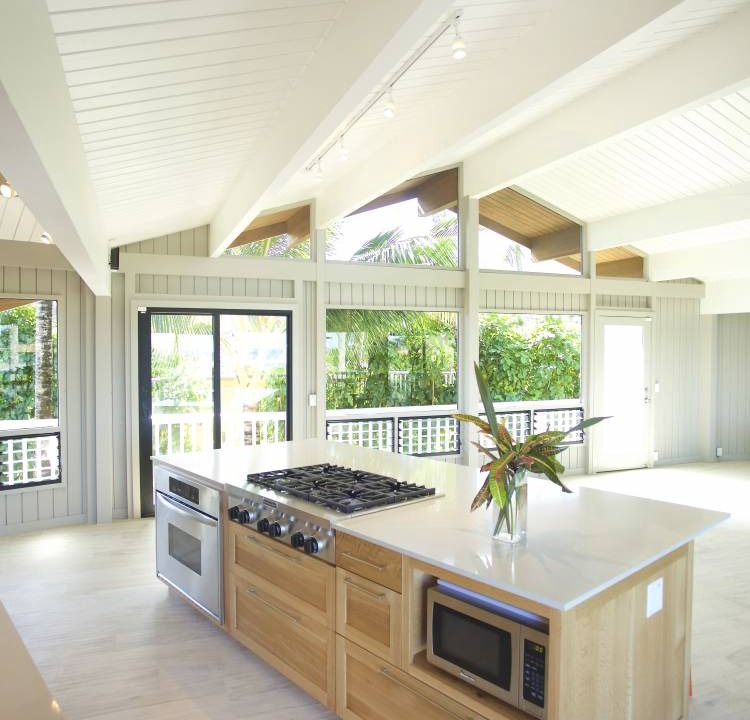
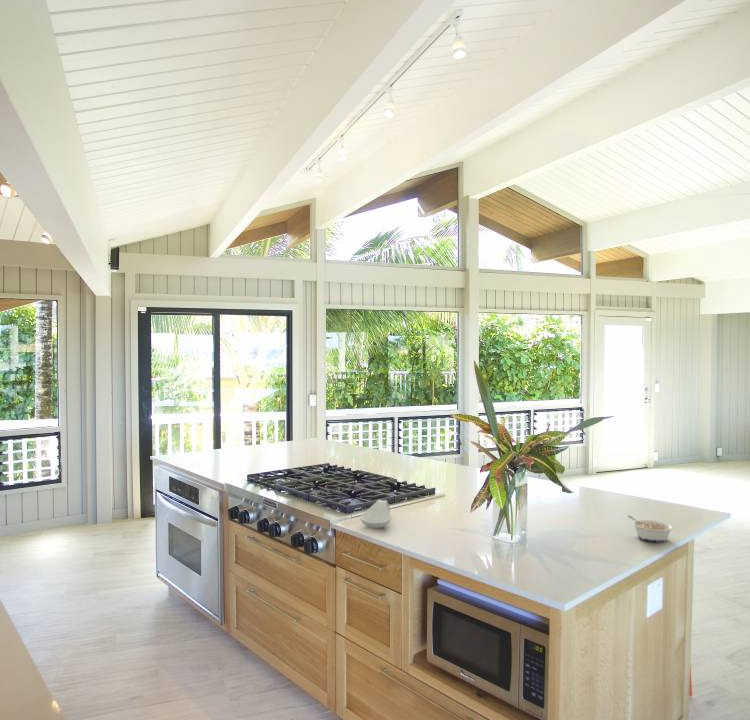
+ legume (650, 529)
+ spoon rest (378, 513)
